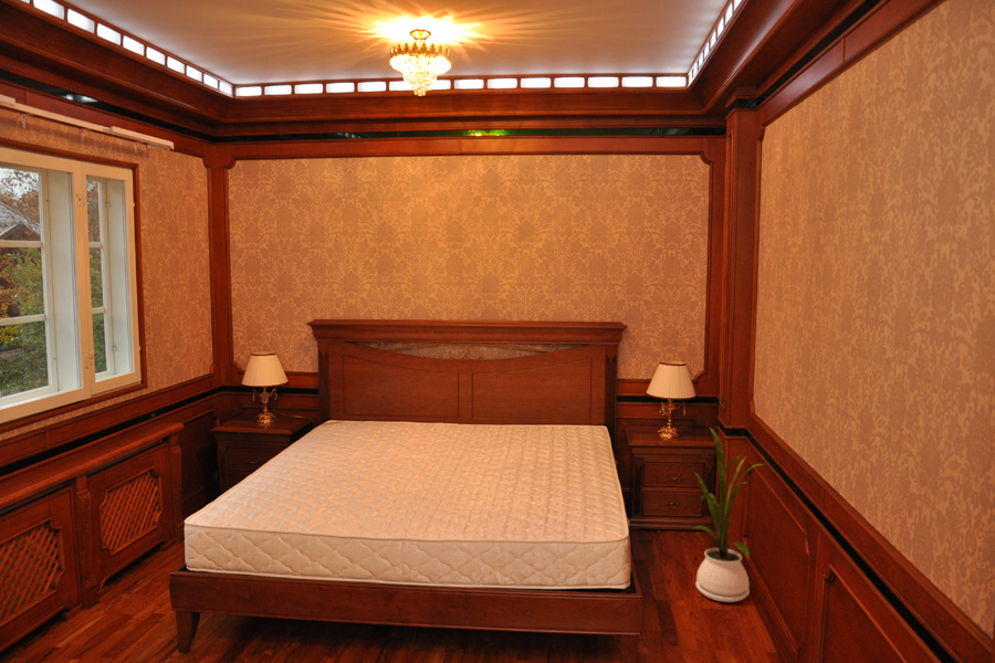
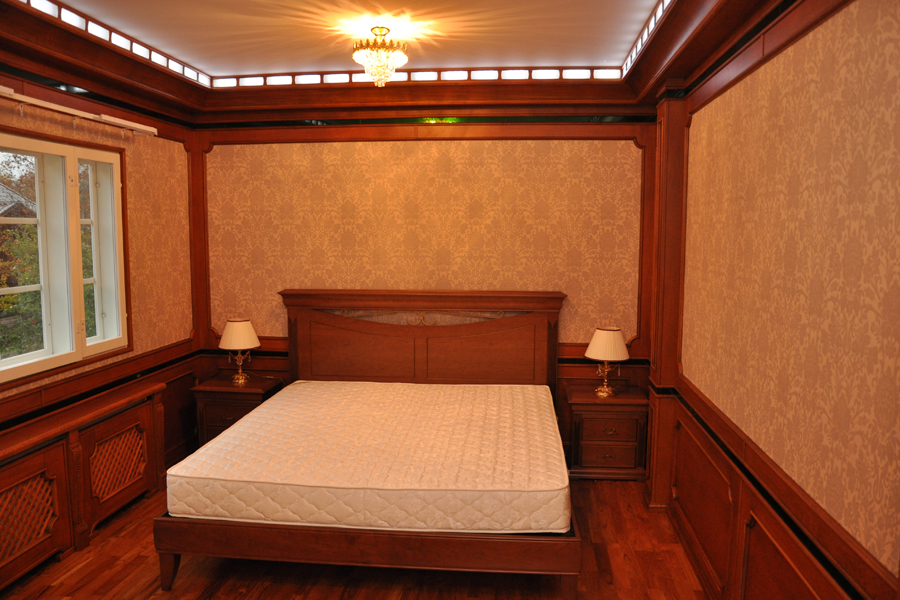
- house plant (723, 514)
